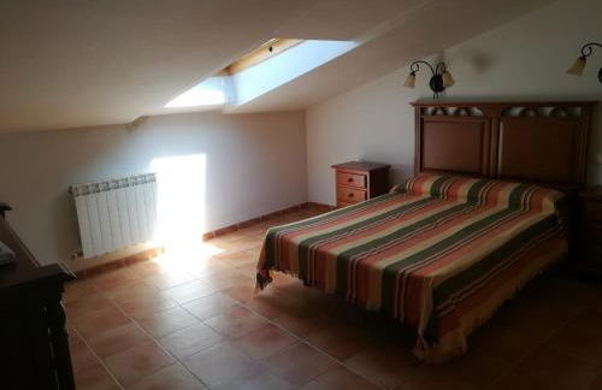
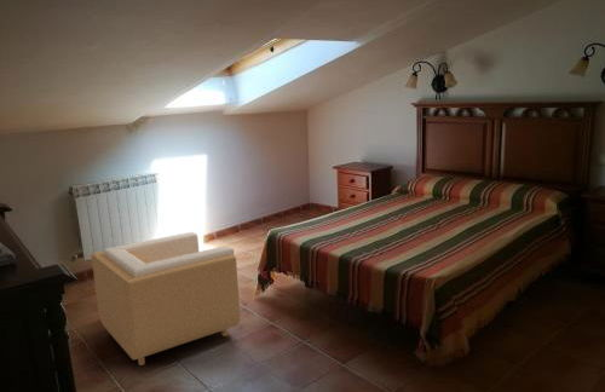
+ armchair (165, 292)
